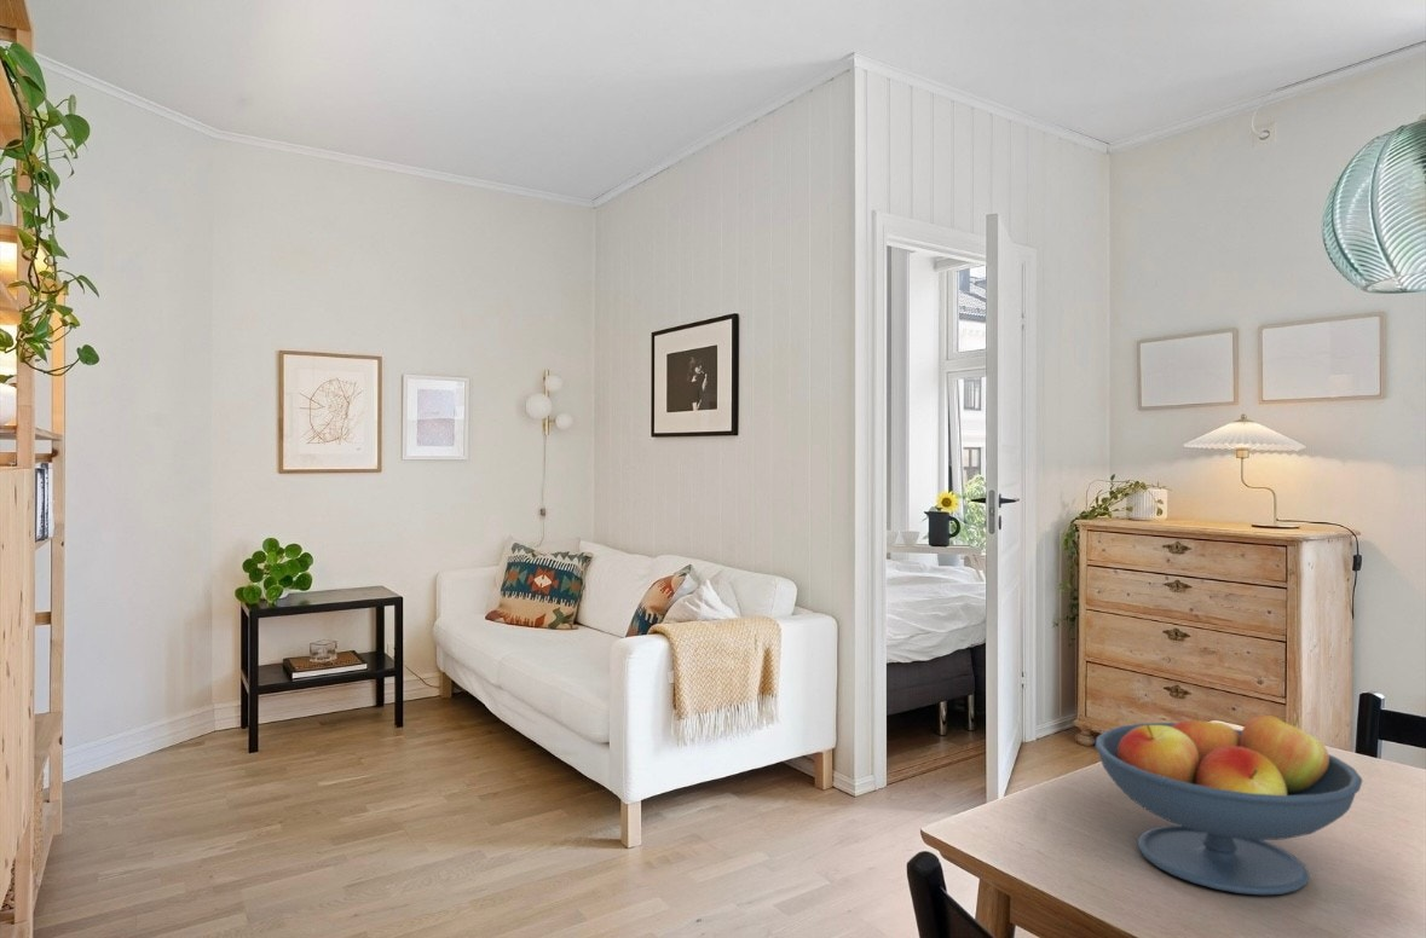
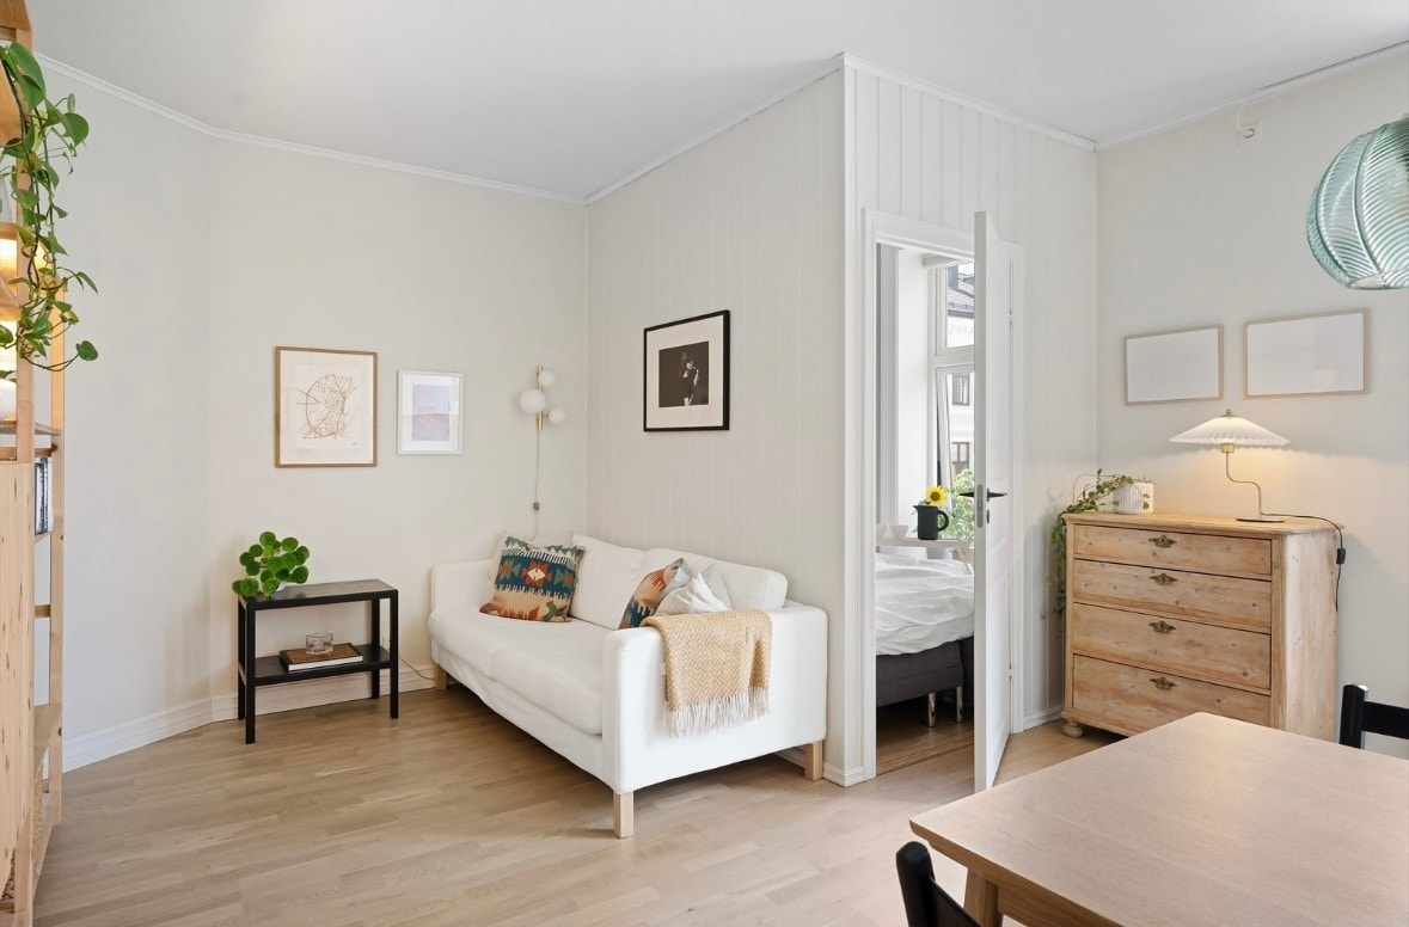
- fruit bowl (1219, 789)
